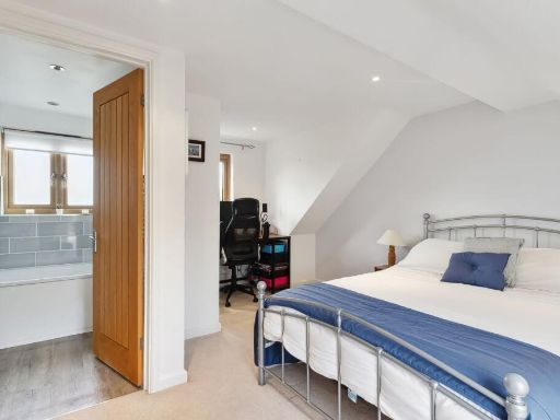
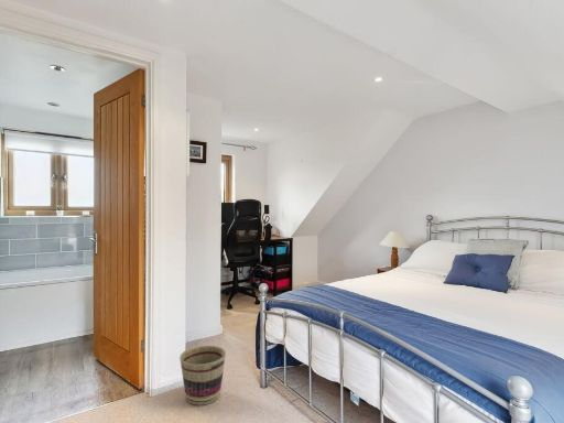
+ basket (203, 375)
